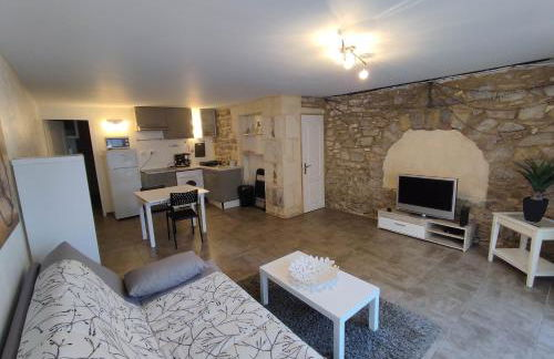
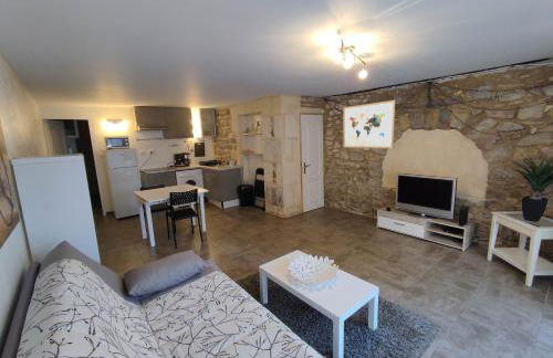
+ wall art (366, 126)
